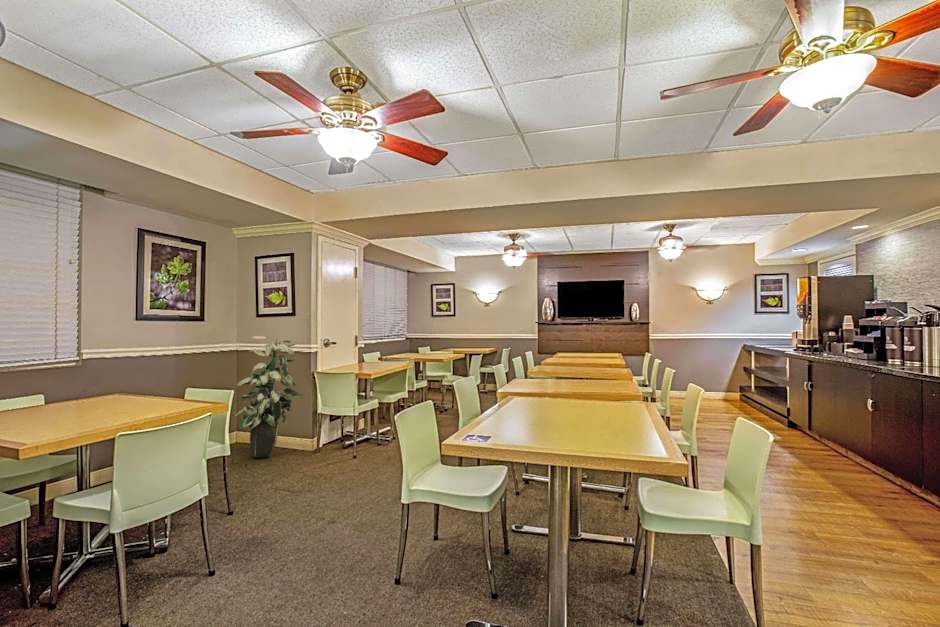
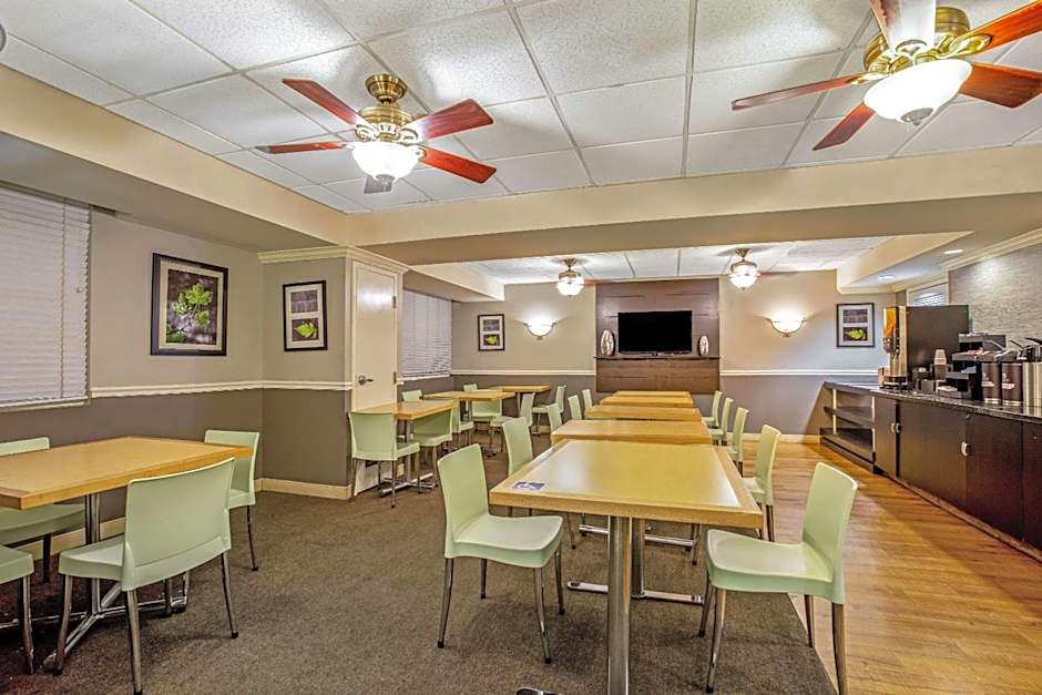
- indoor plant (266, 395)
